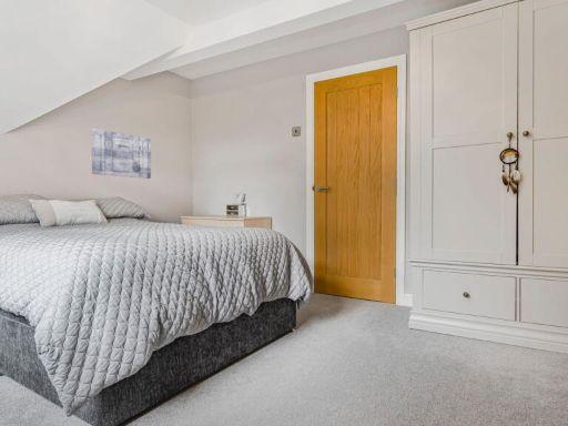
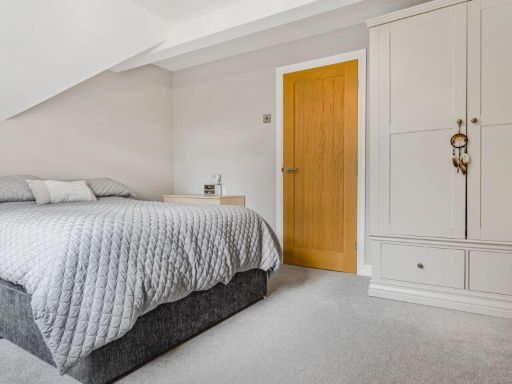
- wall art (123, 155)
